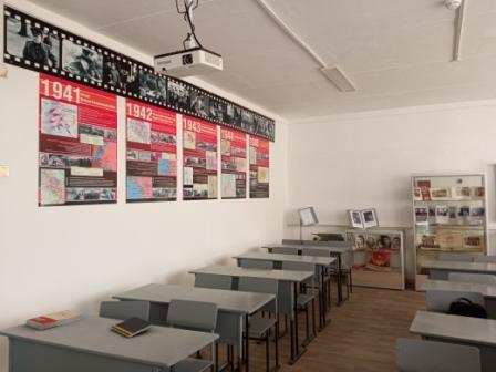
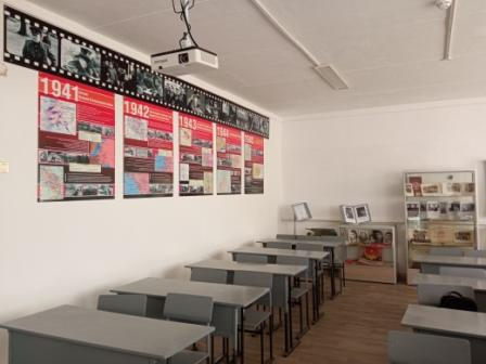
- notepad (132, 326)
- book (54, 319)
